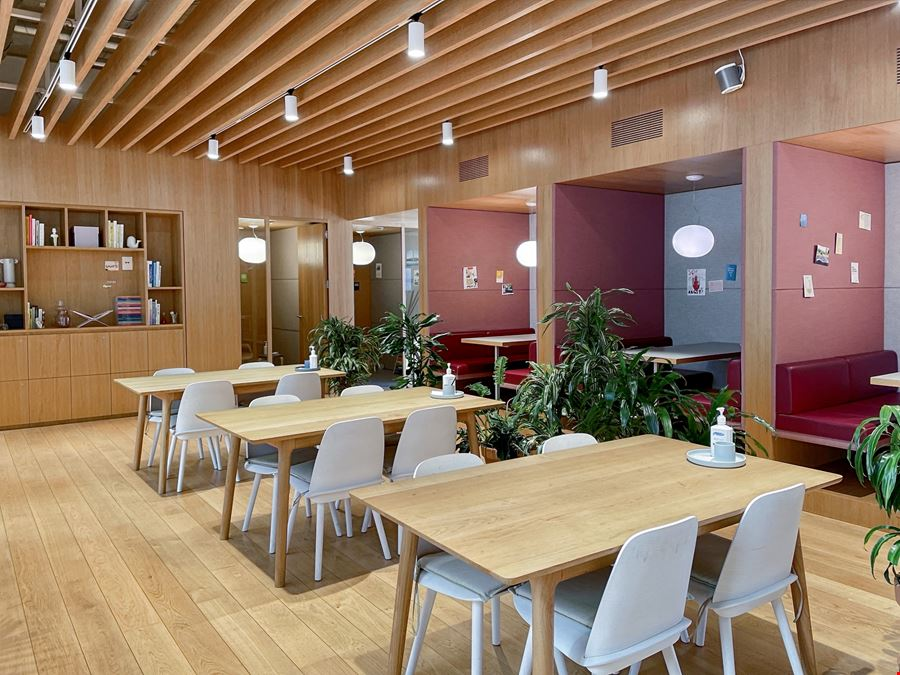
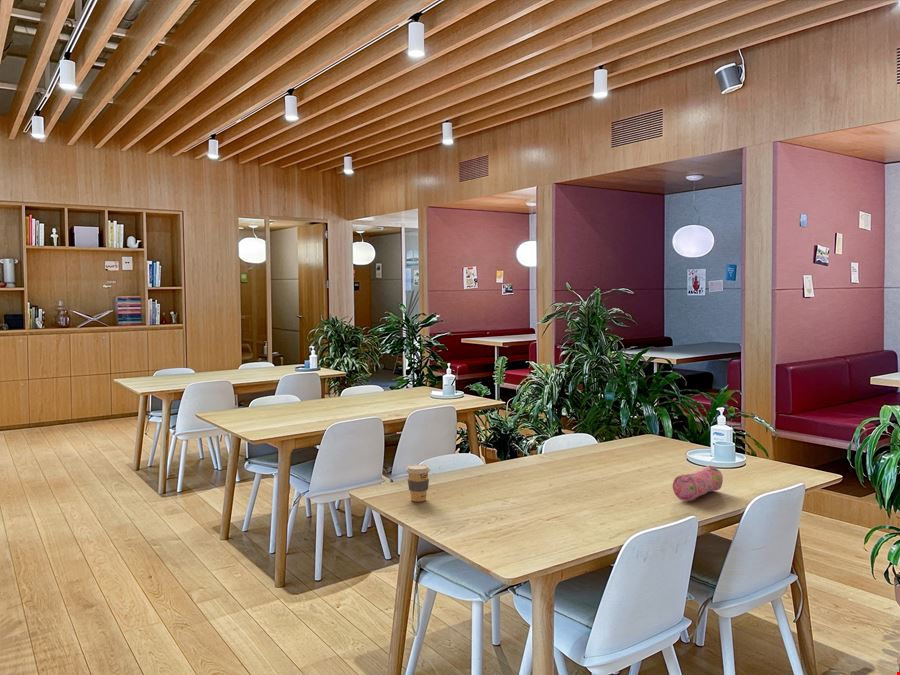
+ coffee cup (418, 483)
+ pencil case (698, 482)
